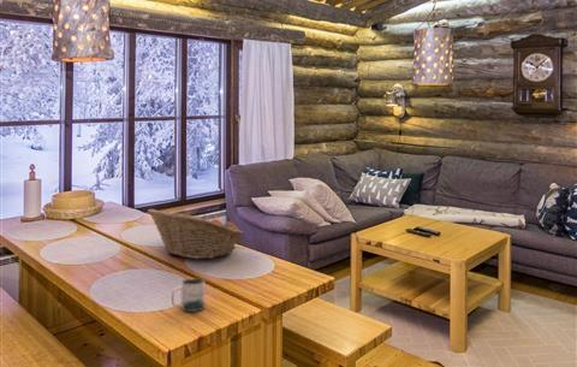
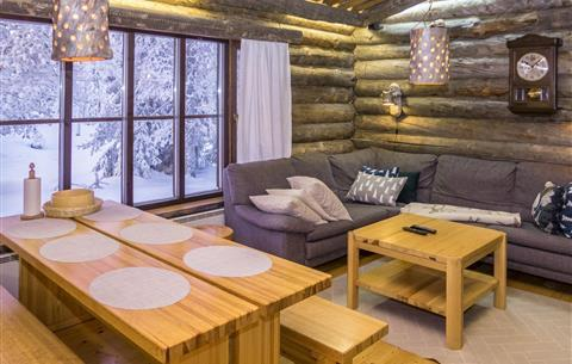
- fruit basket (195, 230)
- mug (188, 295)
